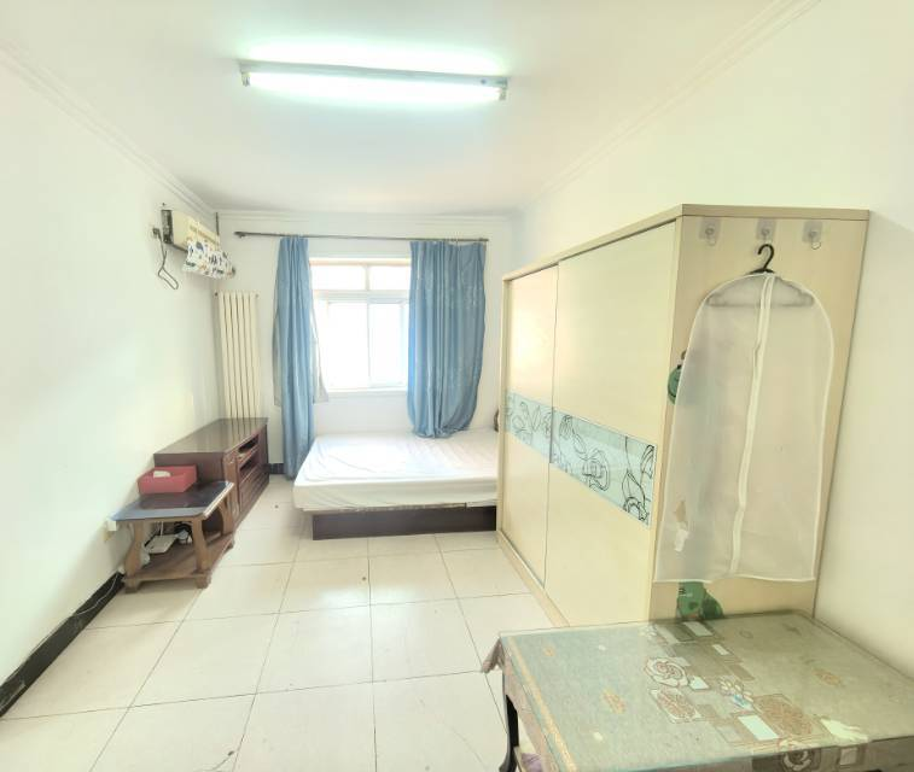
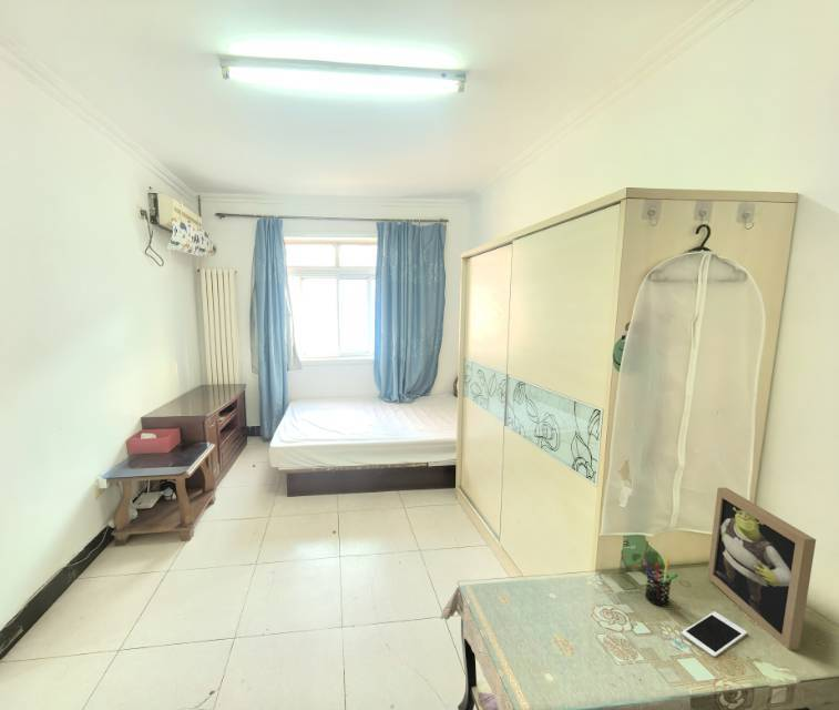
+ picture frame (765, 560)
+ pen holder (661, 581)
+ cell phone (714, 632)
